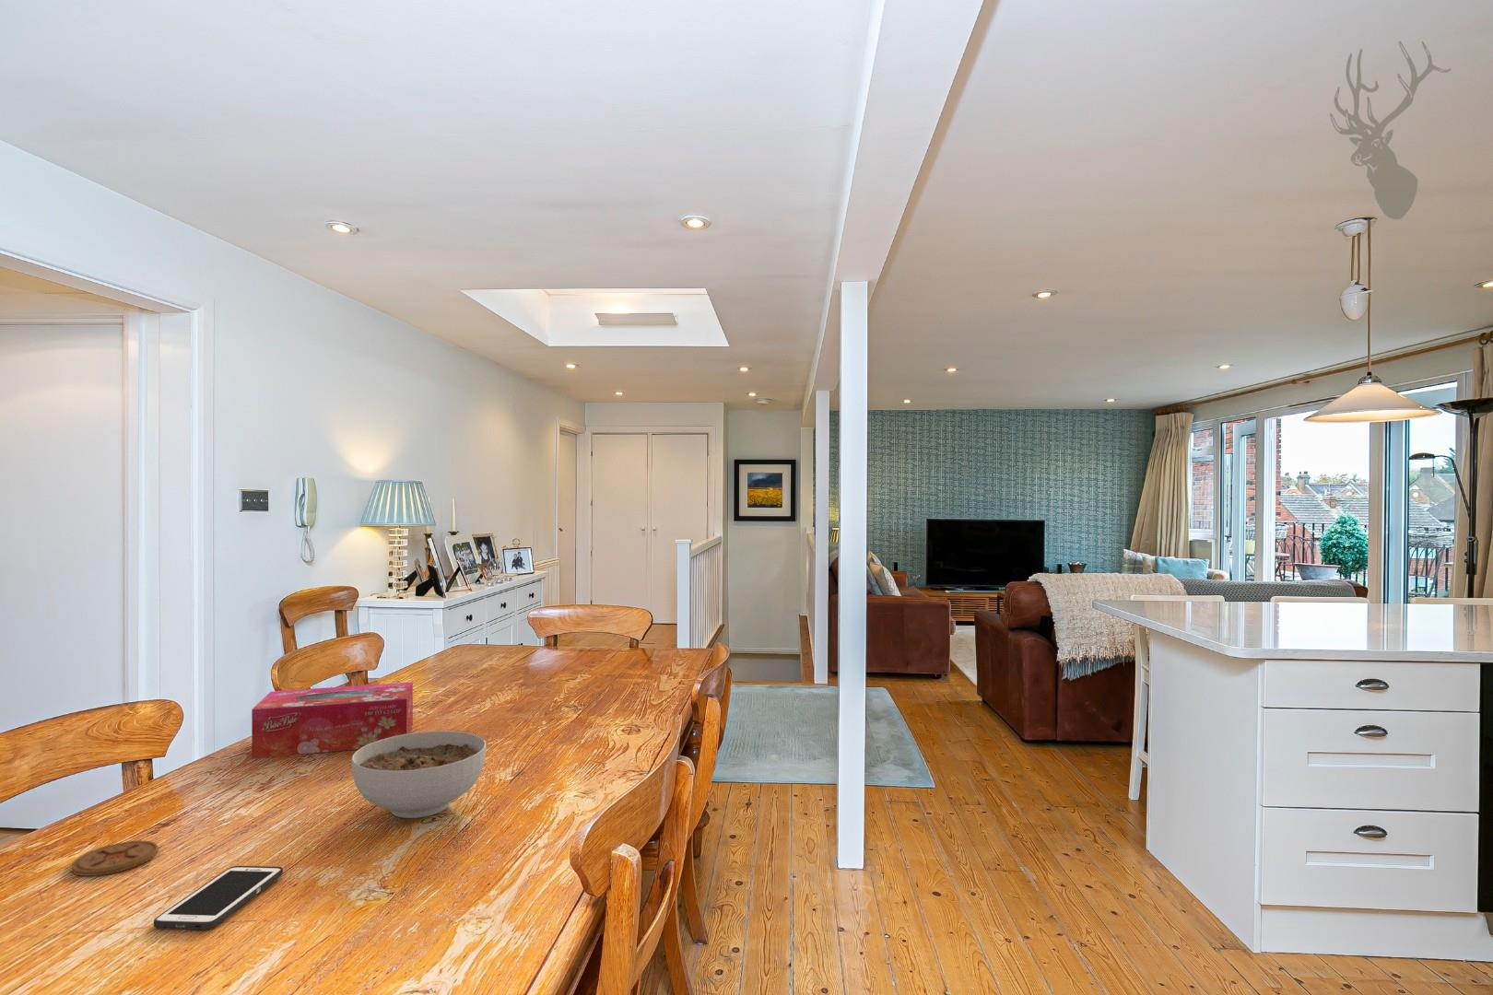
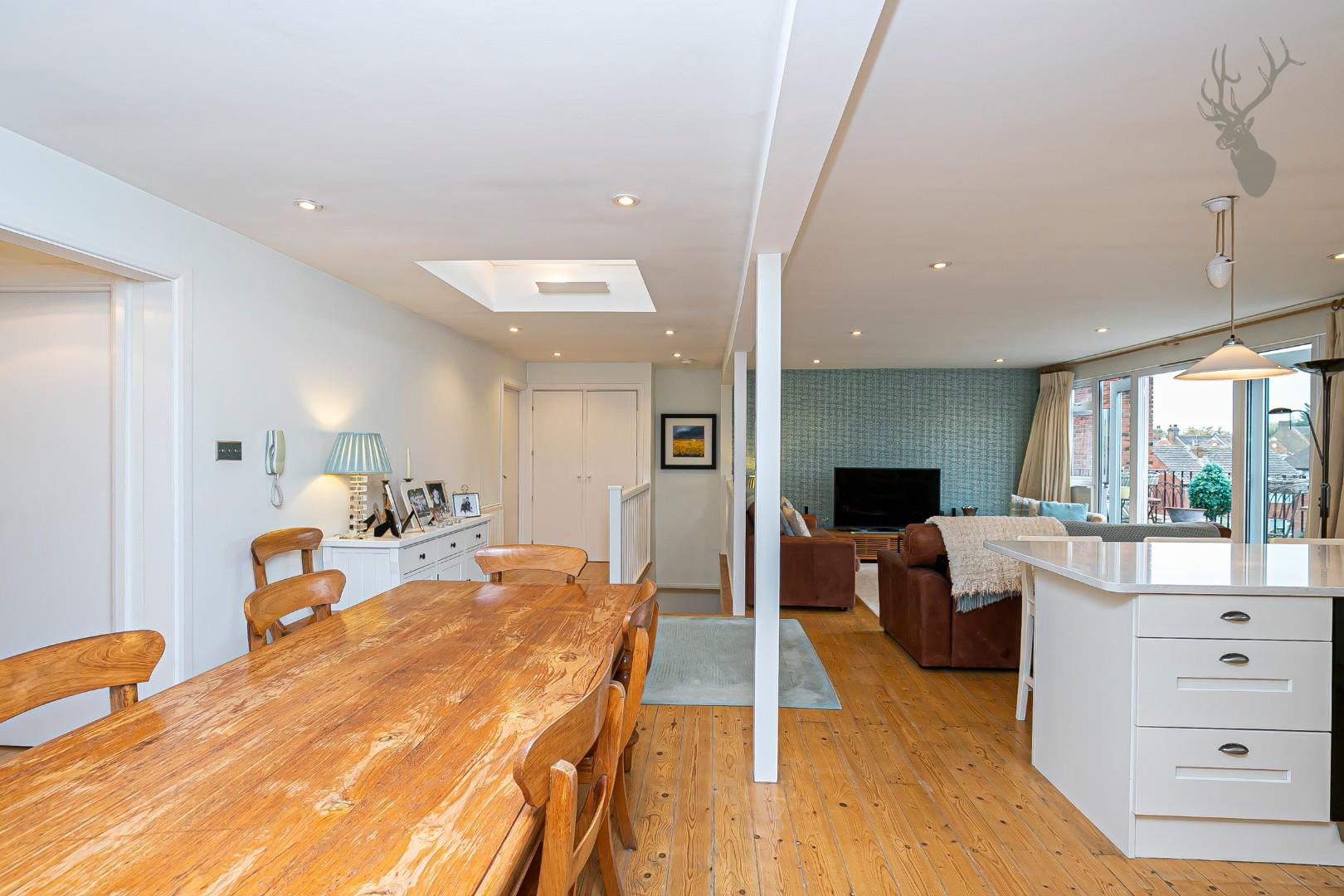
- tissue box (338, 717)
- cell phone (222, 895)
- bowl (420, 778)
- coaster (116, 857)
